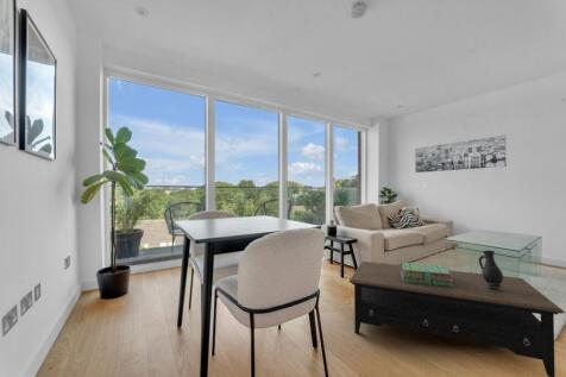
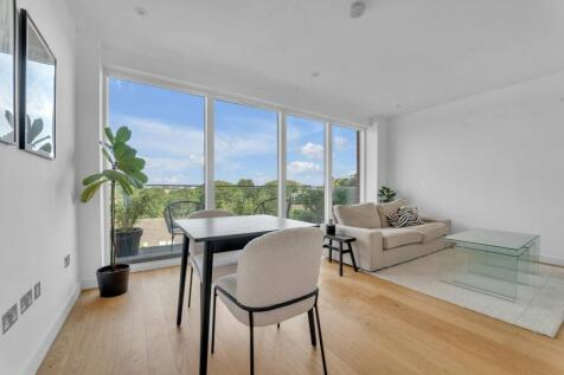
- jug (491, 269)
- coffee table (436, 306)
- stack of books (423, 272)
- wall art (454, 156)
